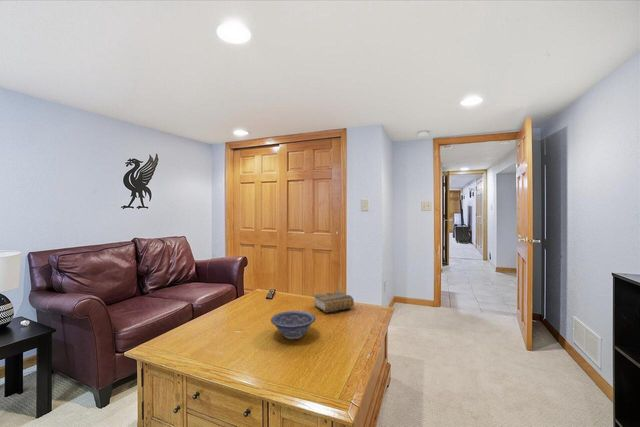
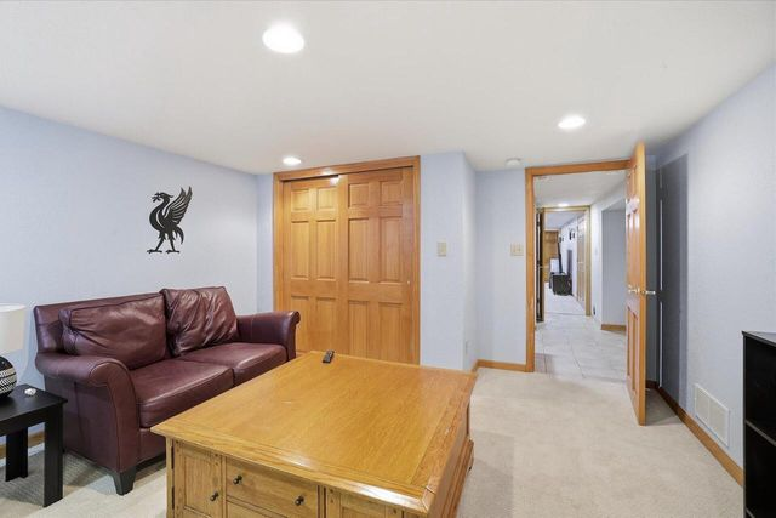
- book (333, 301)
- decorative bowl (293, 326)
